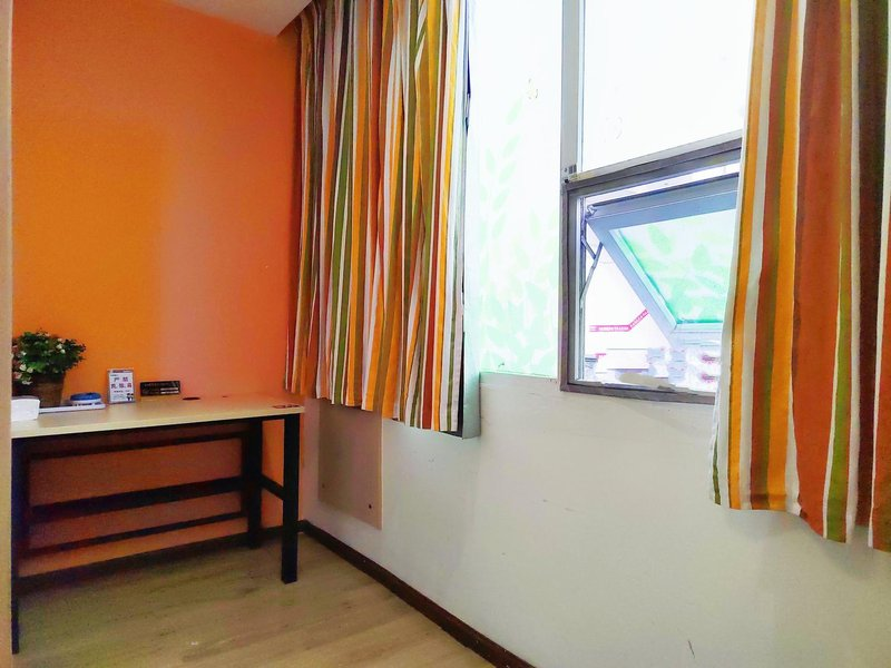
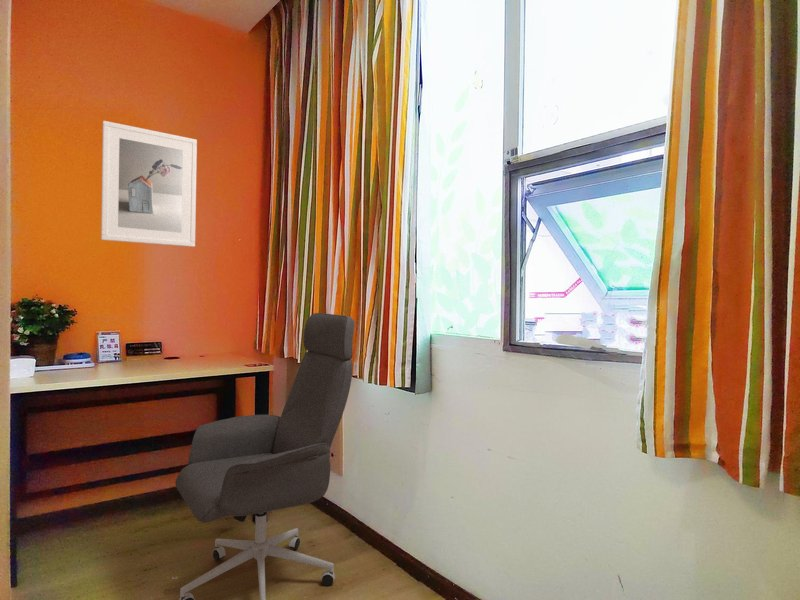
+ office chair (270, 448)
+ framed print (151, 187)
